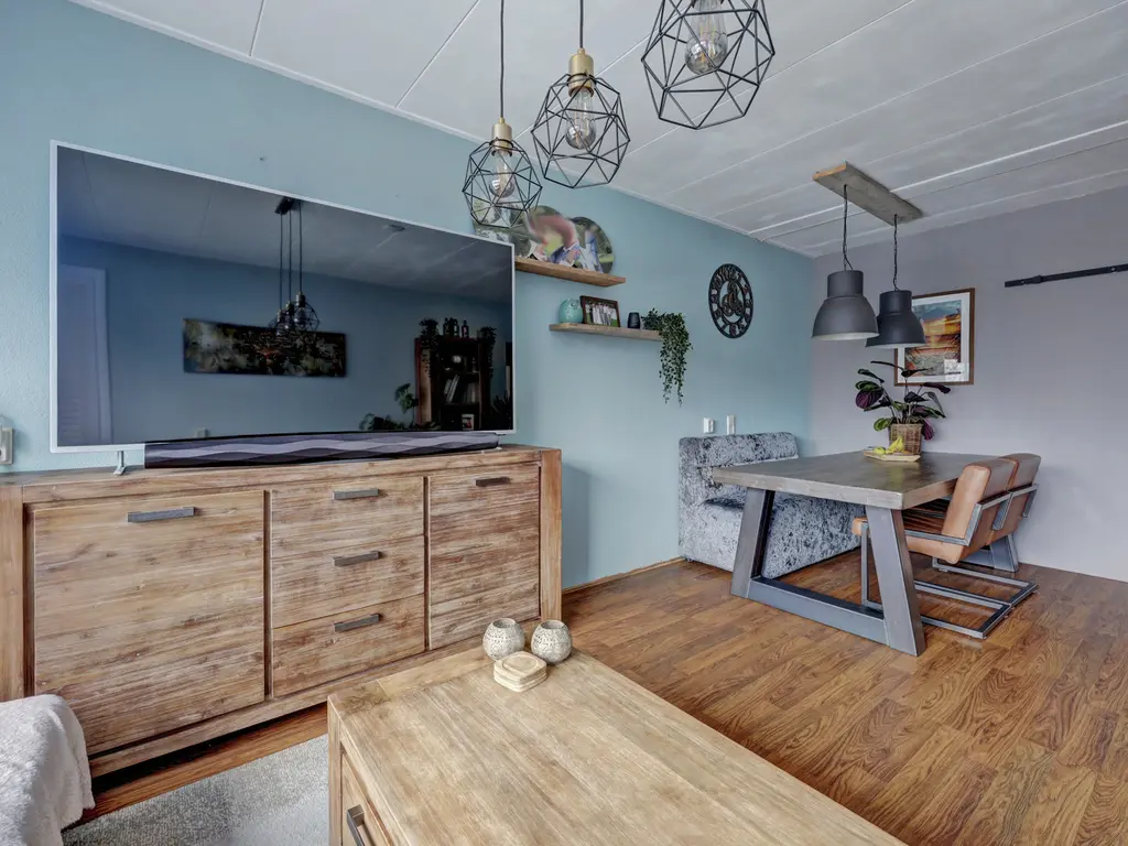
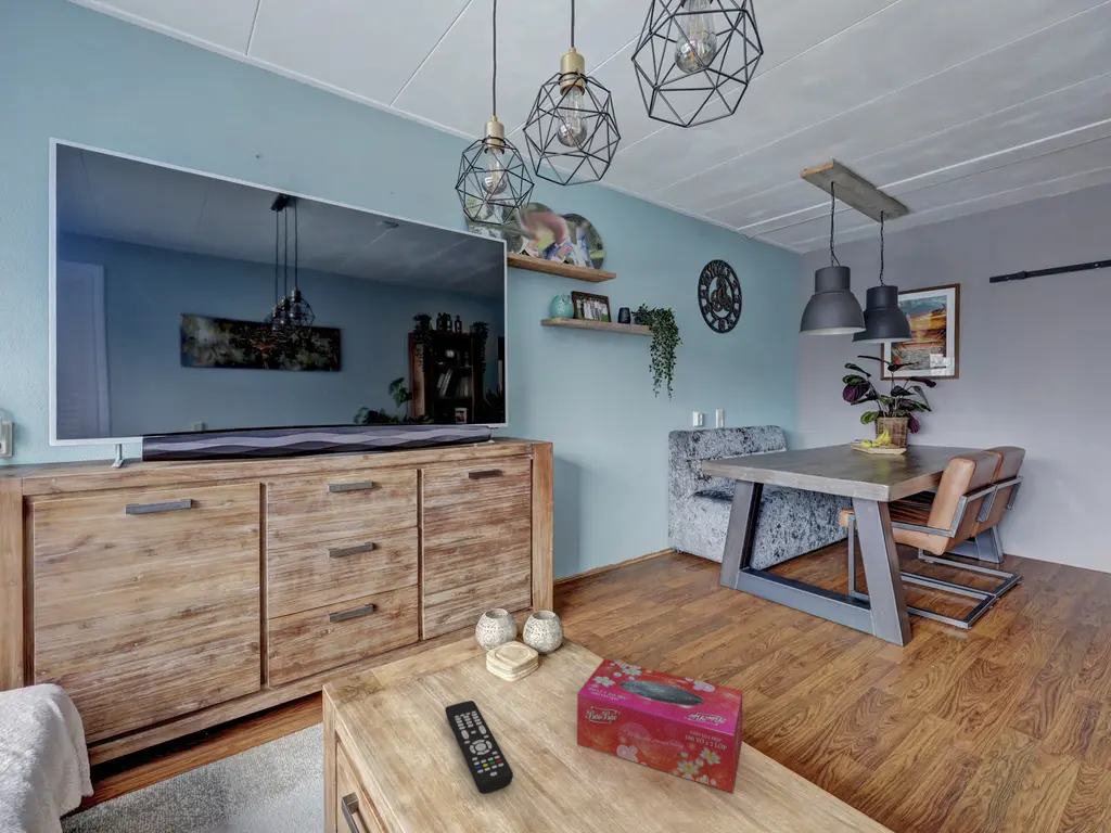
+ tissue box (660, 717)
+ remote control (475, 742)
